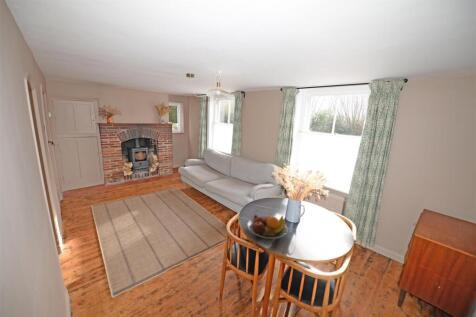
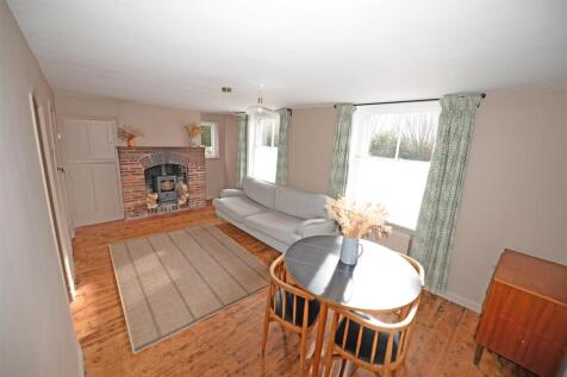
- fruit bowl (267, 224)
